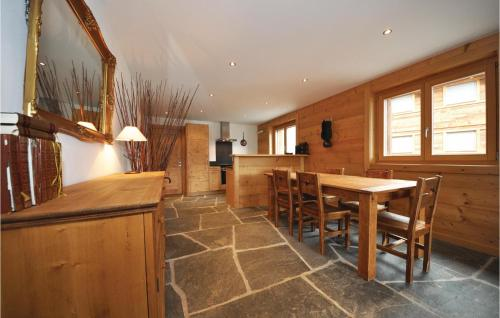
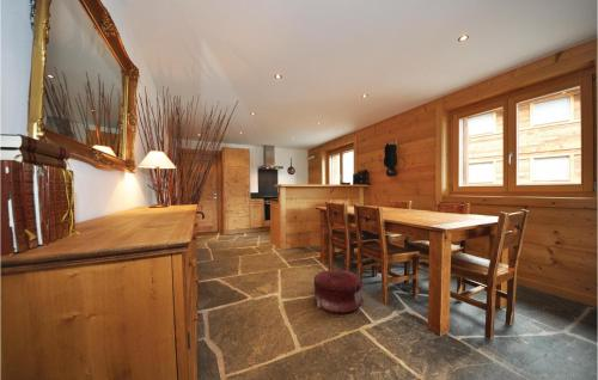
+ pouf (337, 287)
